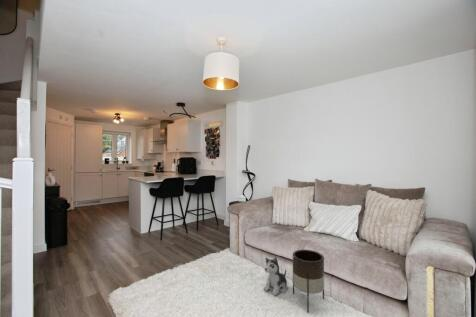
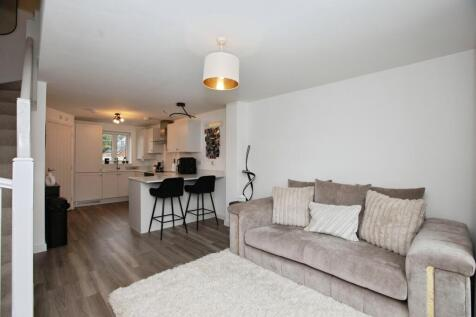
- planter (306, 277)
- plush toy (276, 271)
